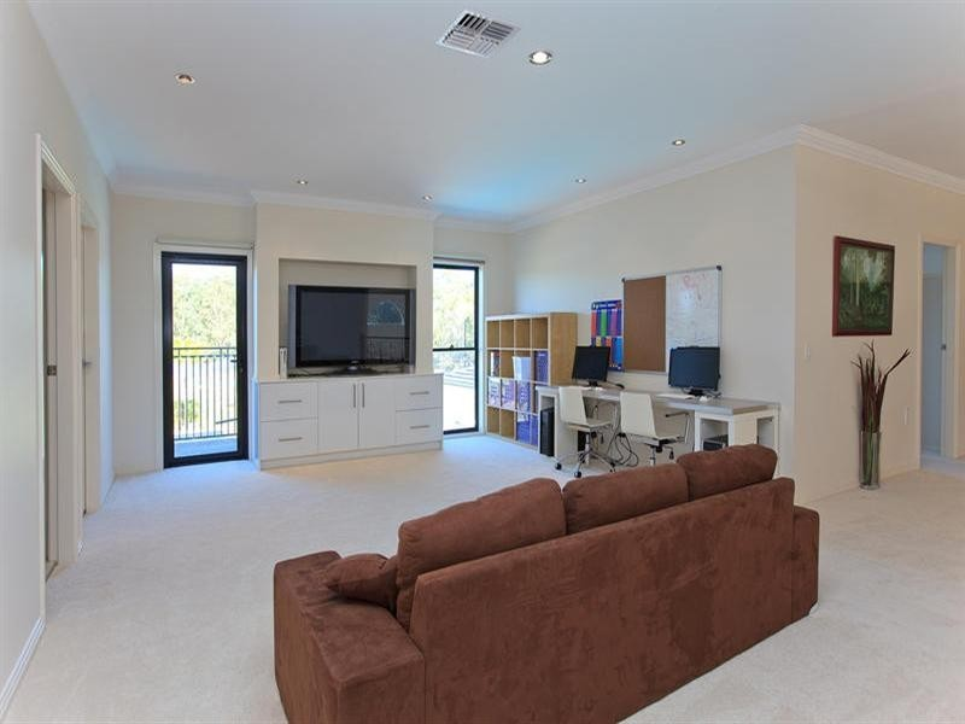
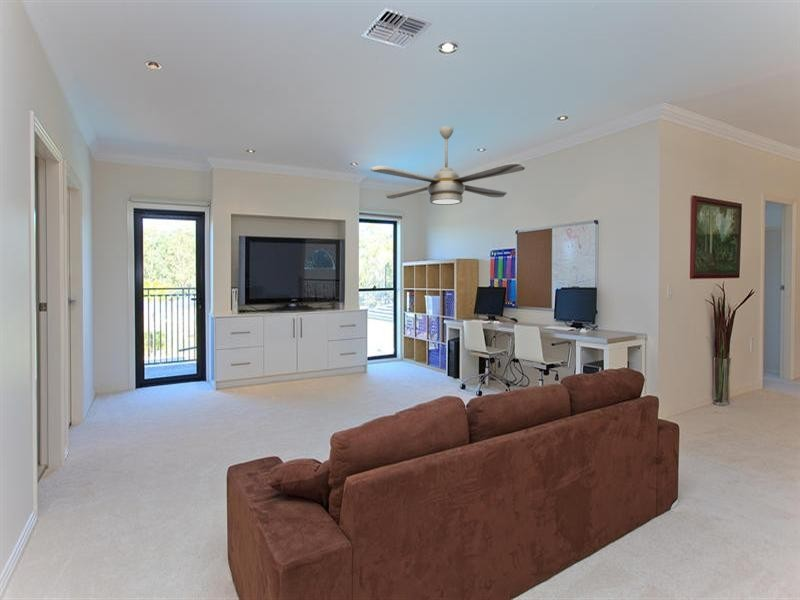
+ ceiling fan (446, 165)
